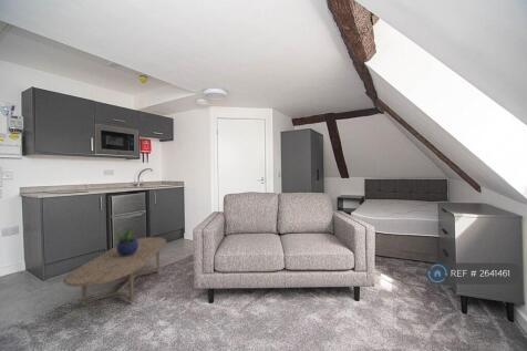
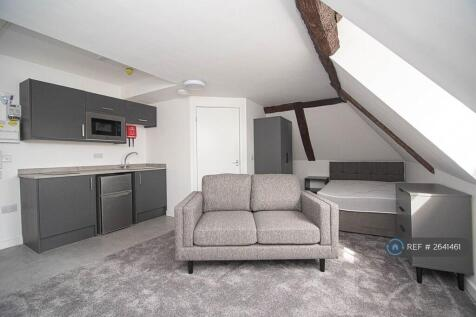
- potted plant (125, 239)
- coffee table (126, 270)
